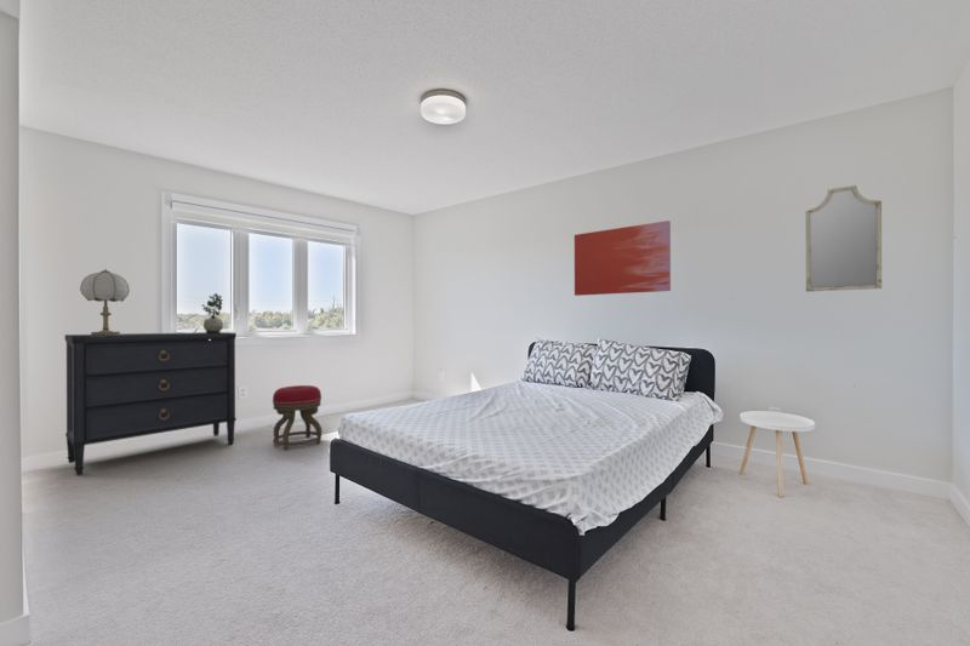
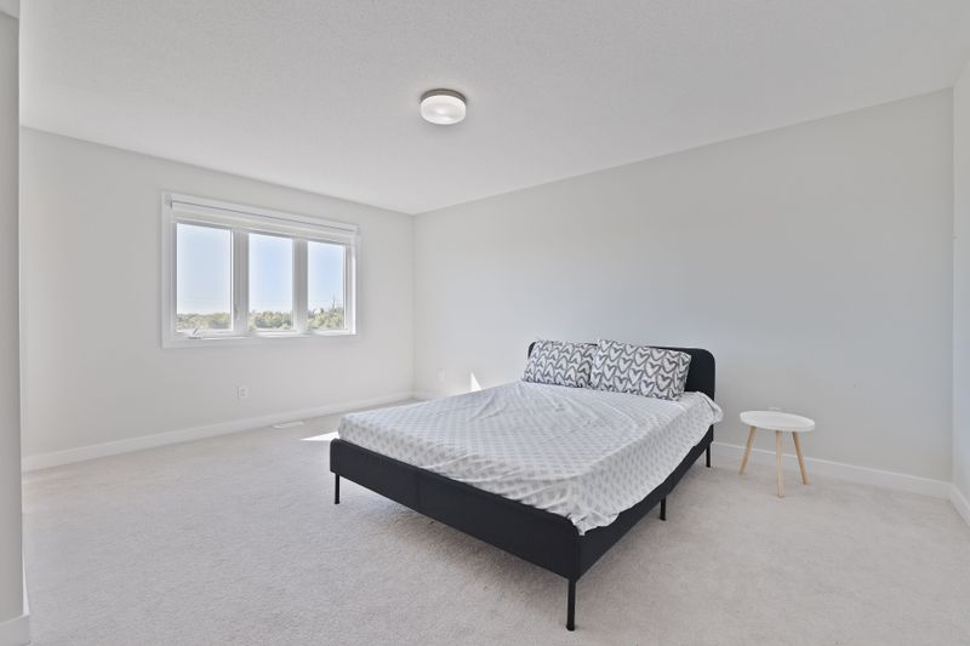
- dresser (156, 393)
- potted plant (211, 313)
- home mirror (841, 239)
- table lamp (105, 301)
- stool (295, 413)
- wall art (618, 261)
